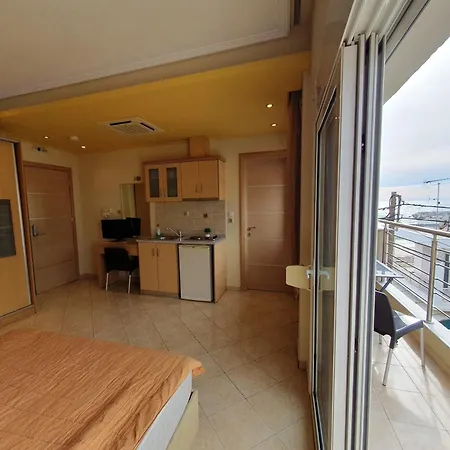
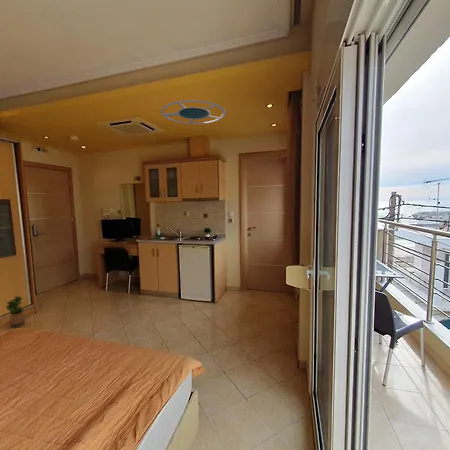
+ ceiling lamp (193, 110)
+ potted plant (14, 311)
